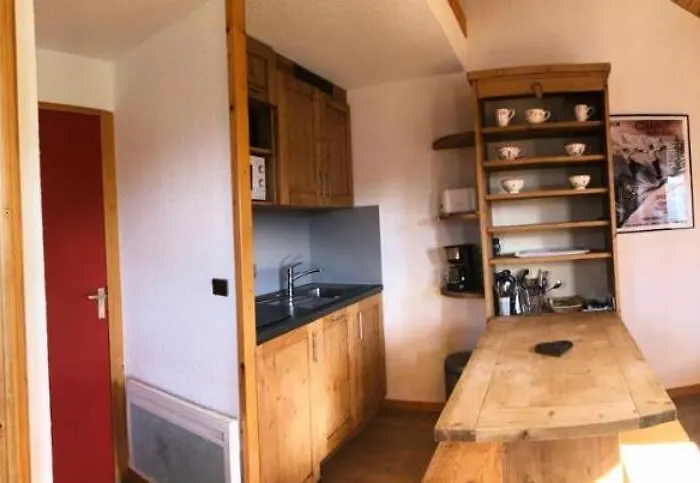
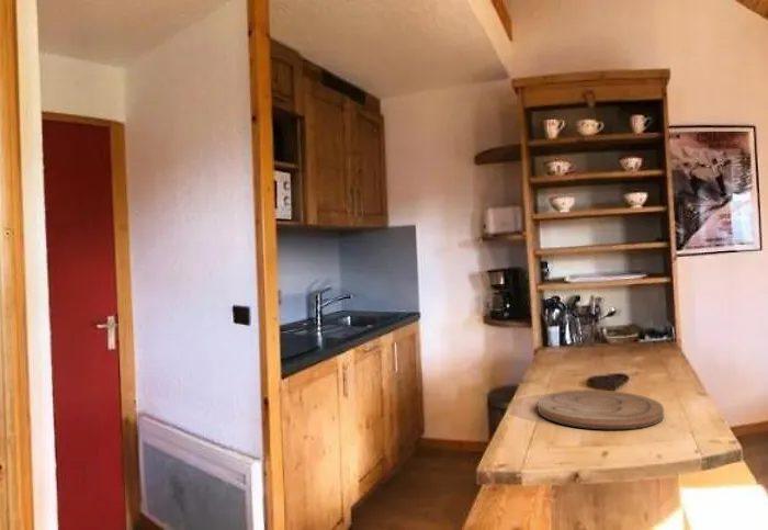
+ cutting board (598, 407)
